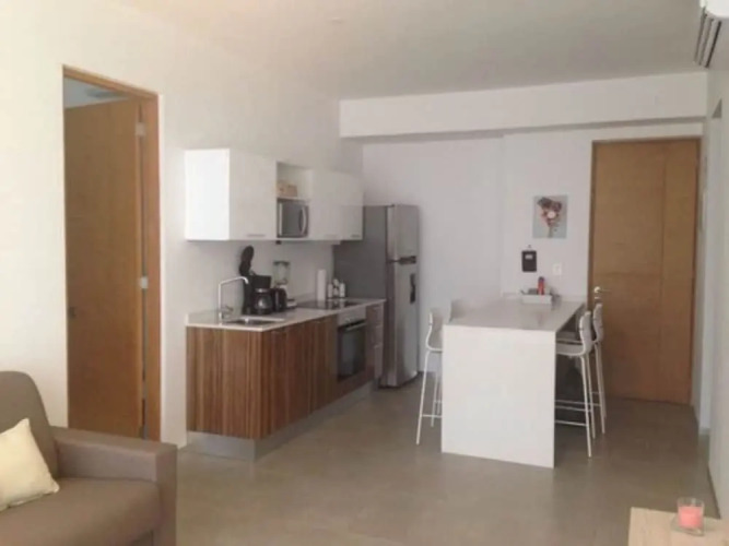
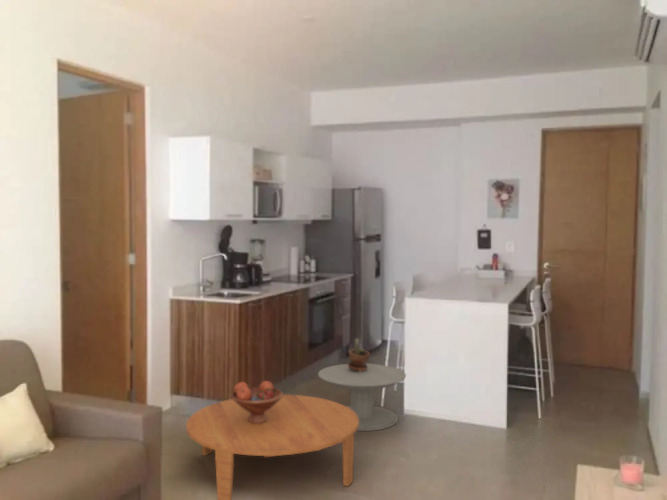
+ coffee table (273, 443)
+ potted plant (358, 353)
+ fruit bowl (257, 401)
+ side table (361, 396)
